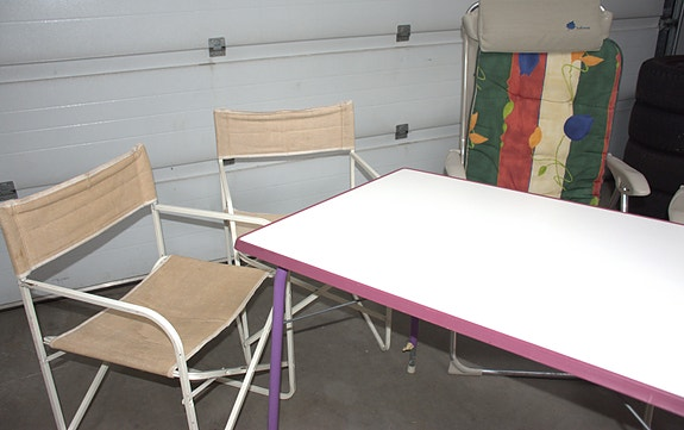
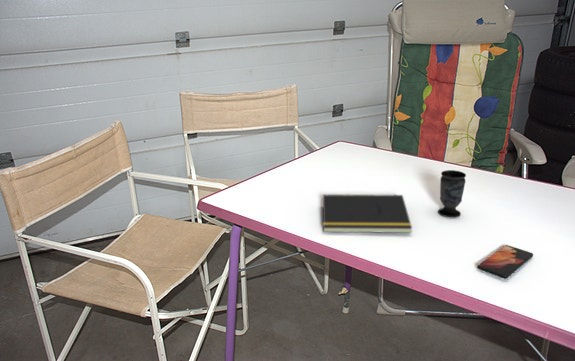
+ smartphone (505, 260)
+ cup (451, 193)
+ notepad (364, 212)
